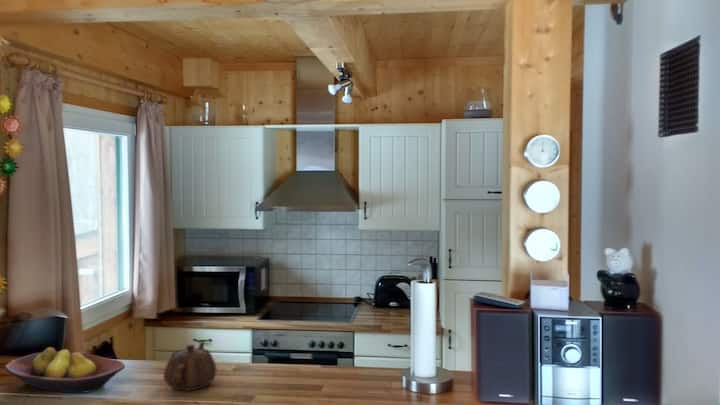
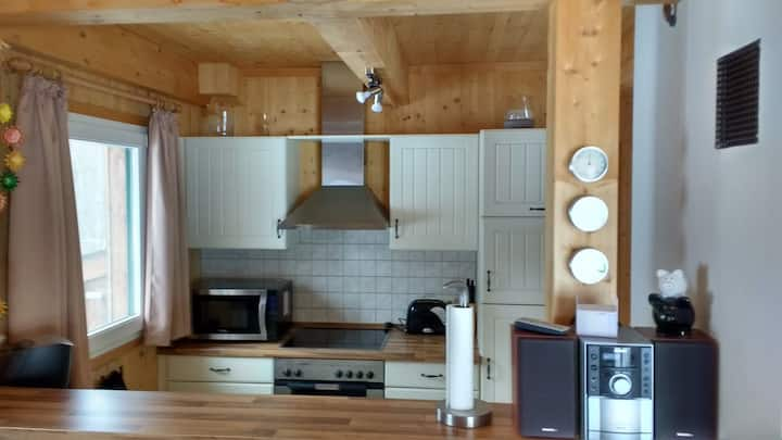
- fruit bowl (65, 366)
- teapot (191, 364)
